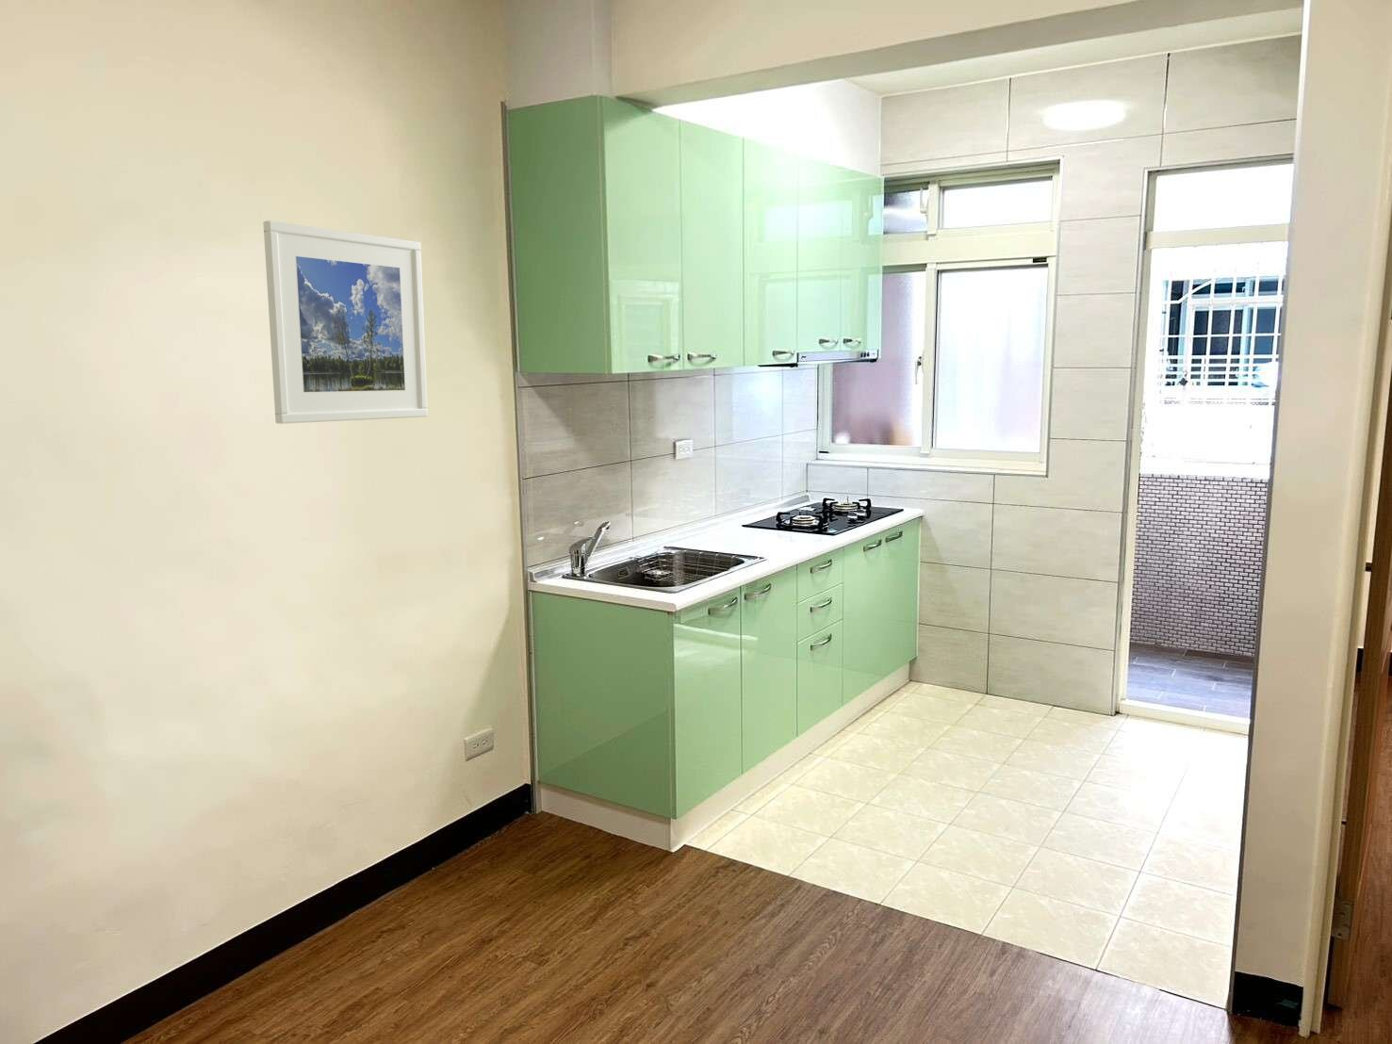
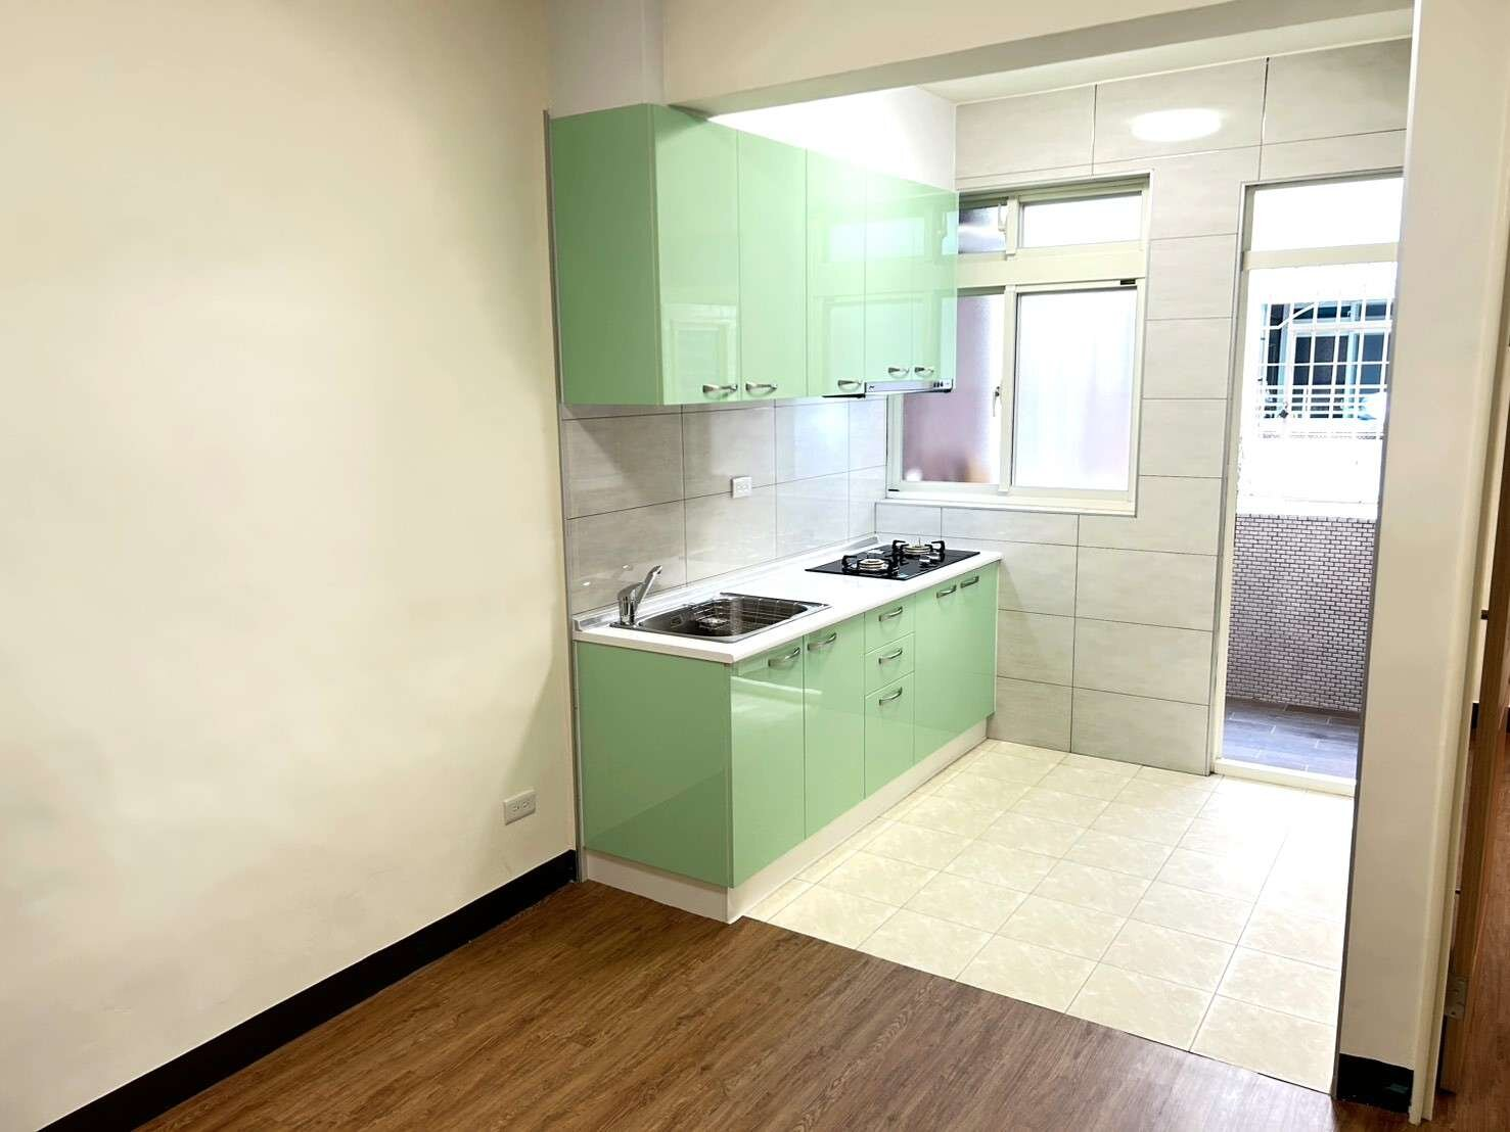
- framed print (351, 327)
